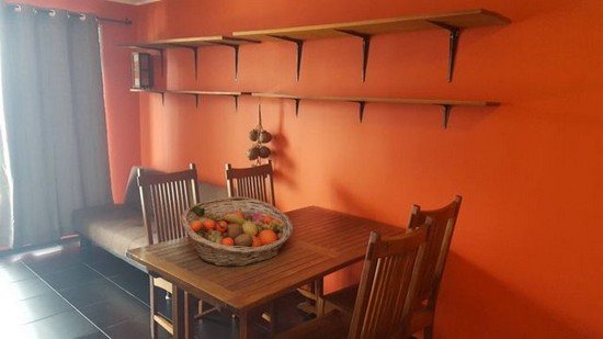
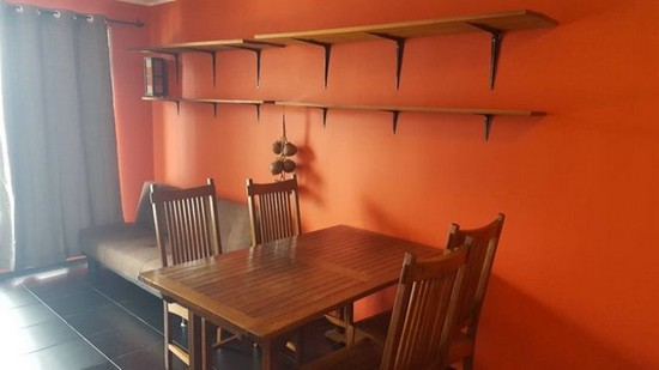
- fruit basket (238, 229)
